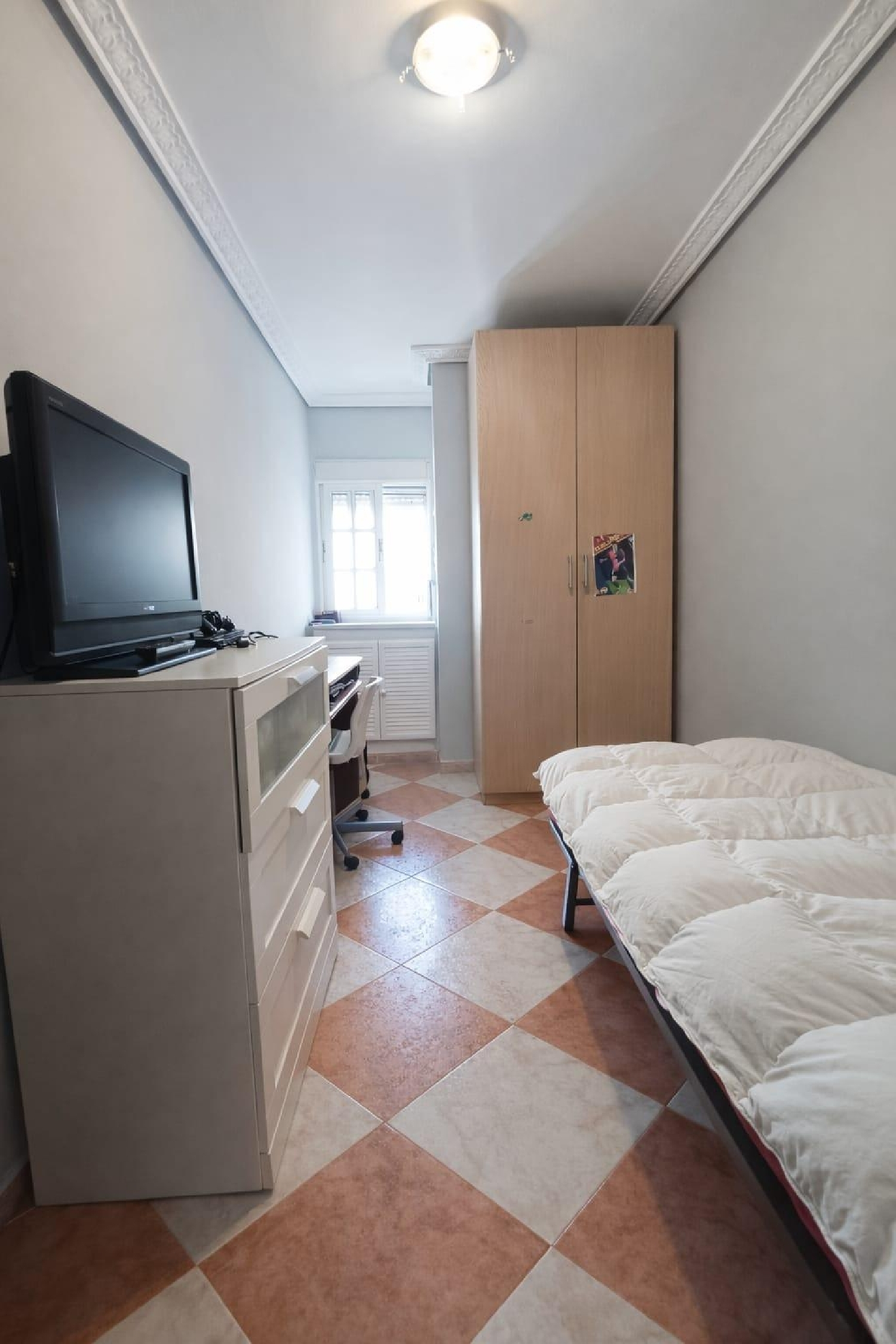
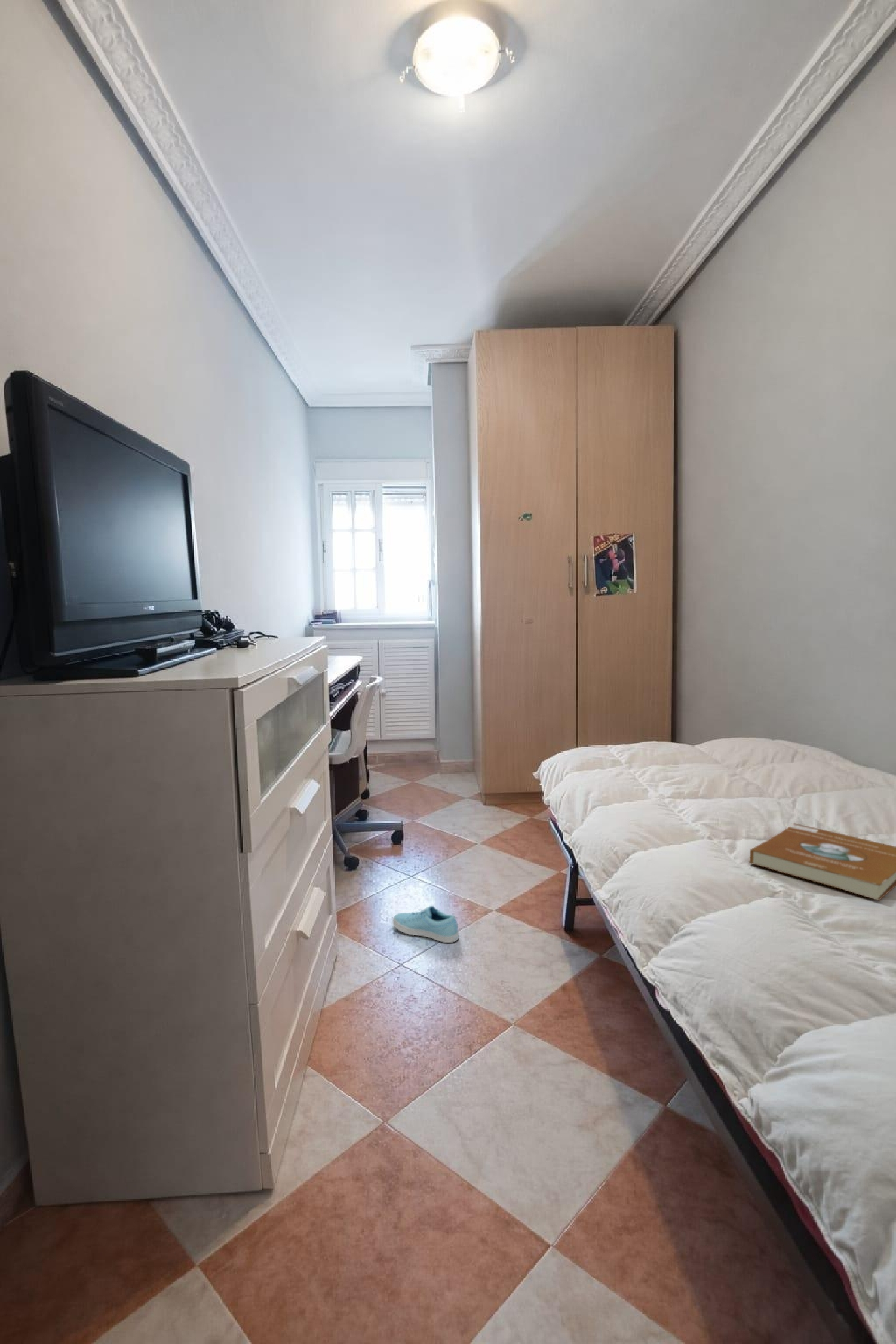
+ book (831, 857)
+ sneaker (425, 918)
